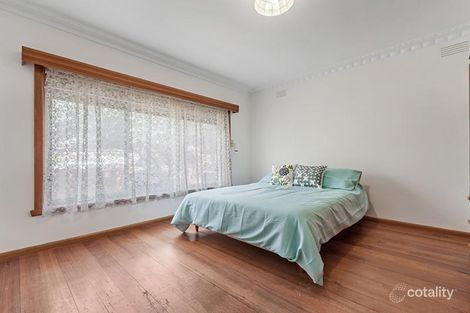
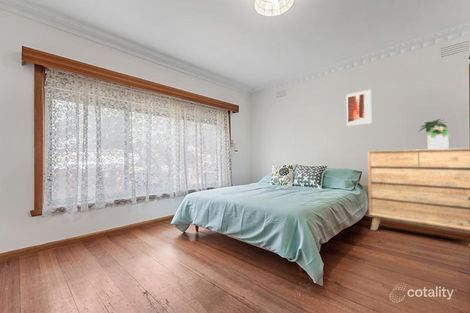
+ wall art (358, 108)
+ potted plant (435, 134)
+ dresser (420, 192)
